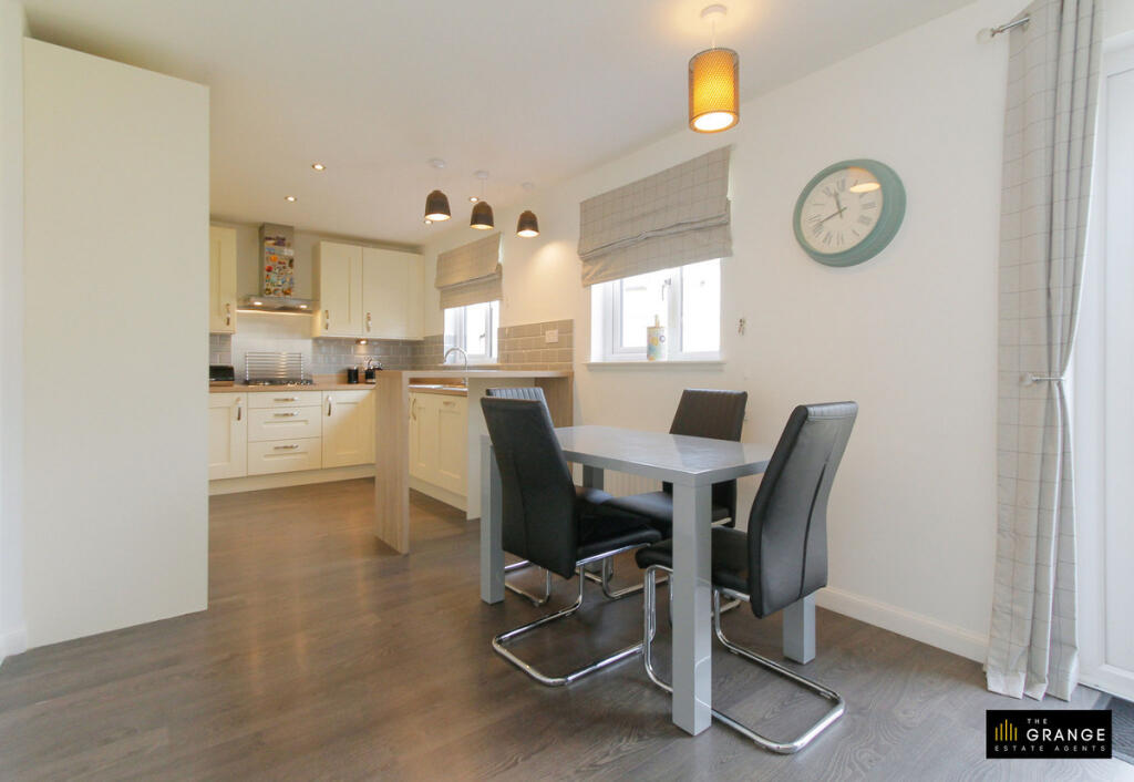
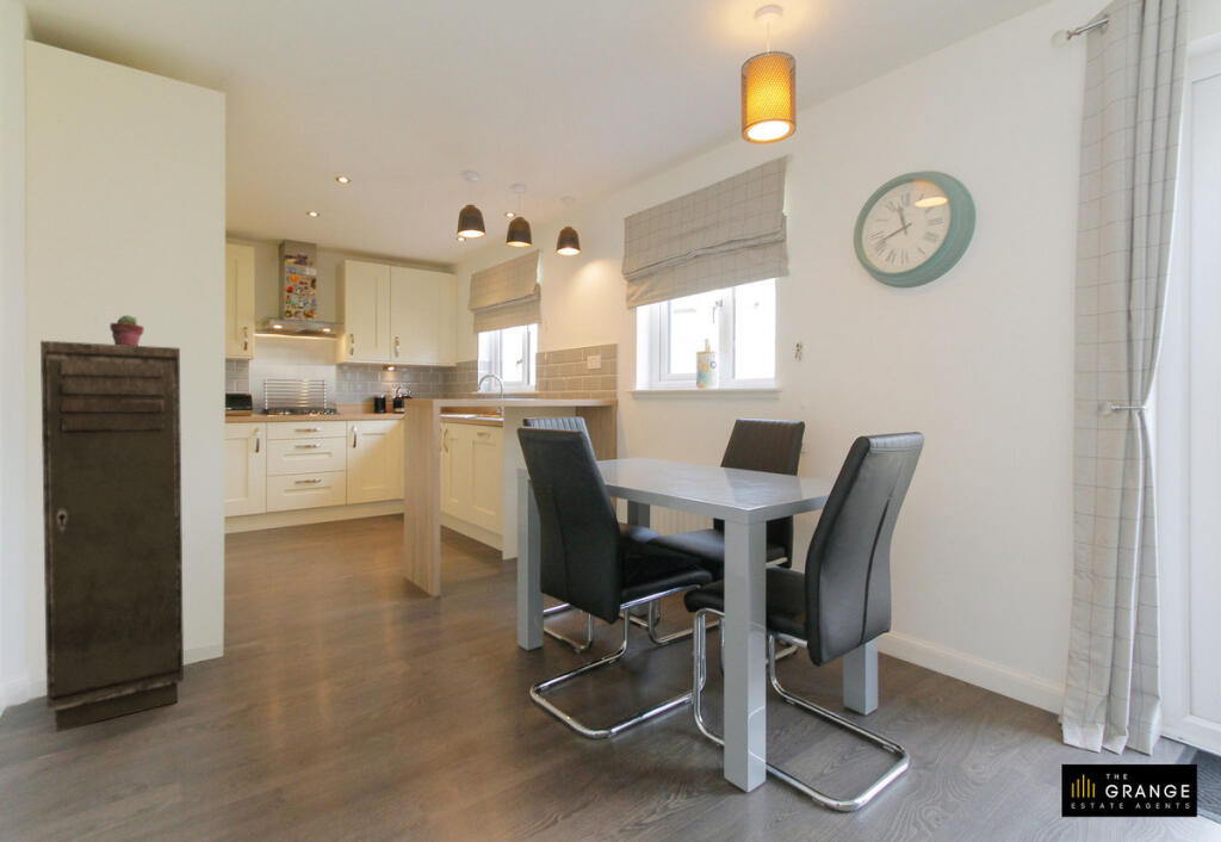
+ potted succulent (126, 330)
+ storage cabinet (118, 524)
